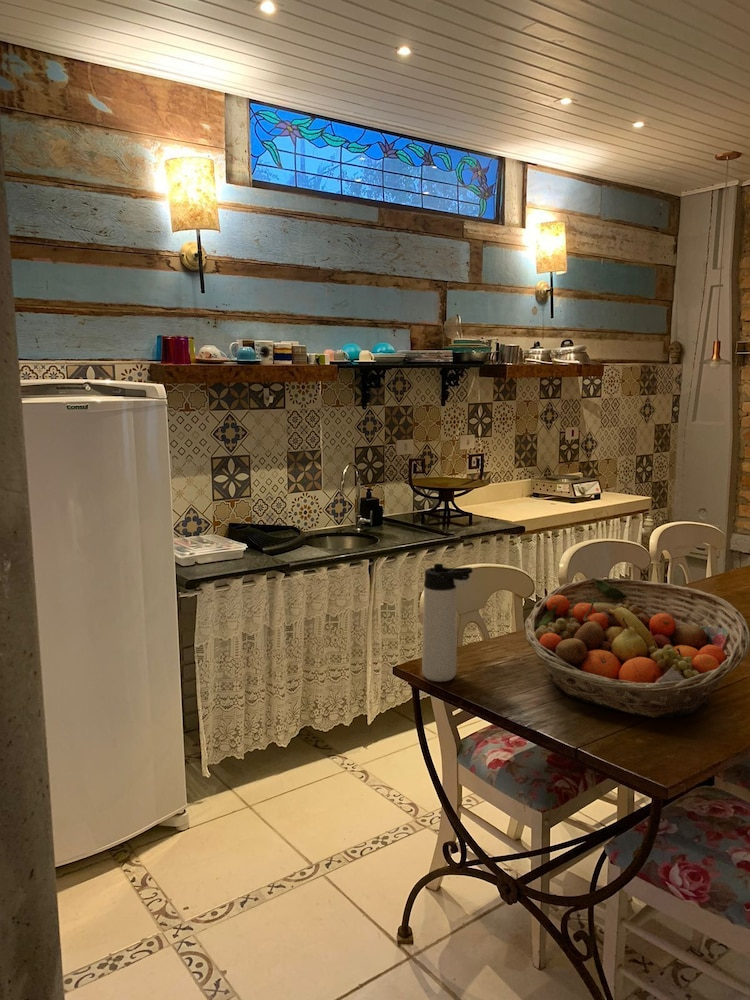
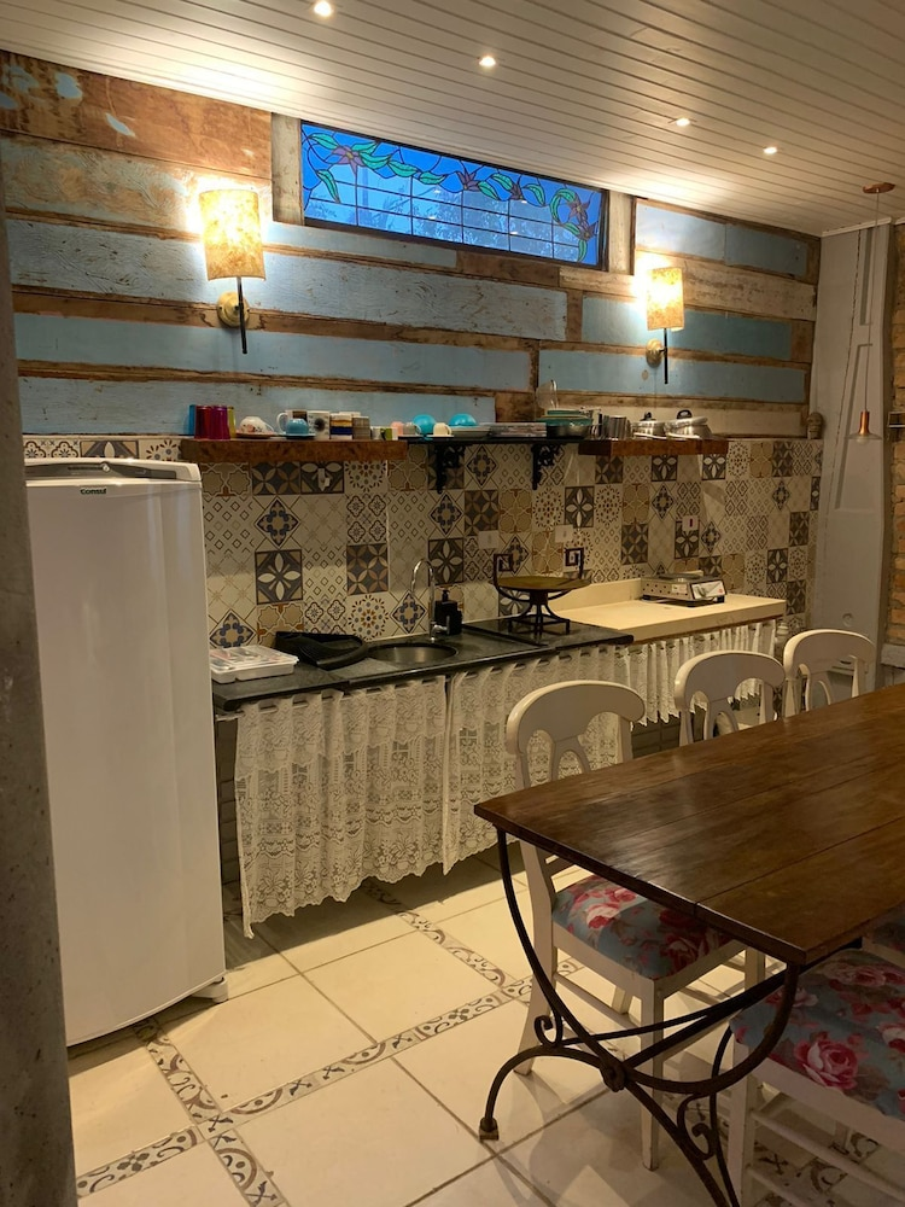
- fruit basket (630, 643)
- thermos bottle (447, 622)
